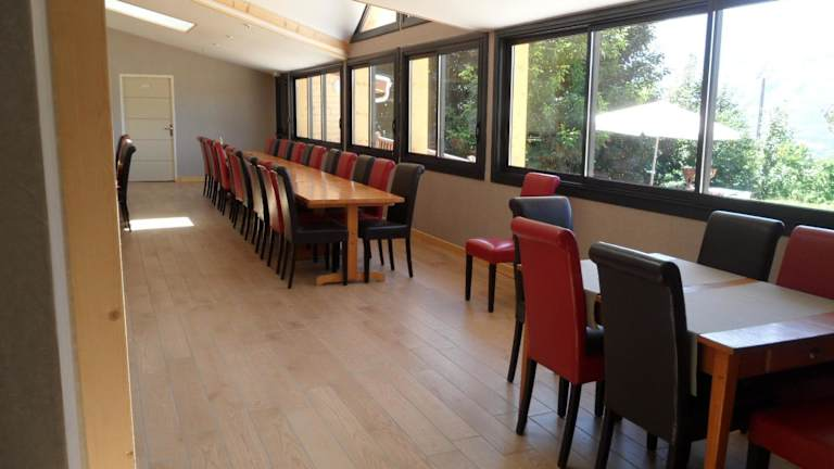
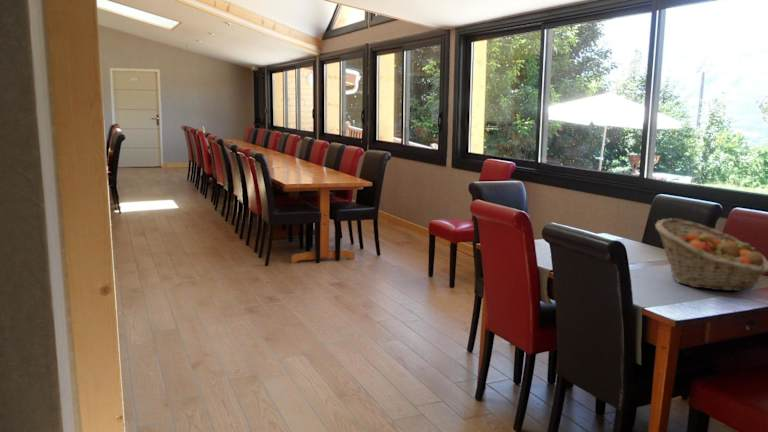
+ fruit basket (710, 252)
